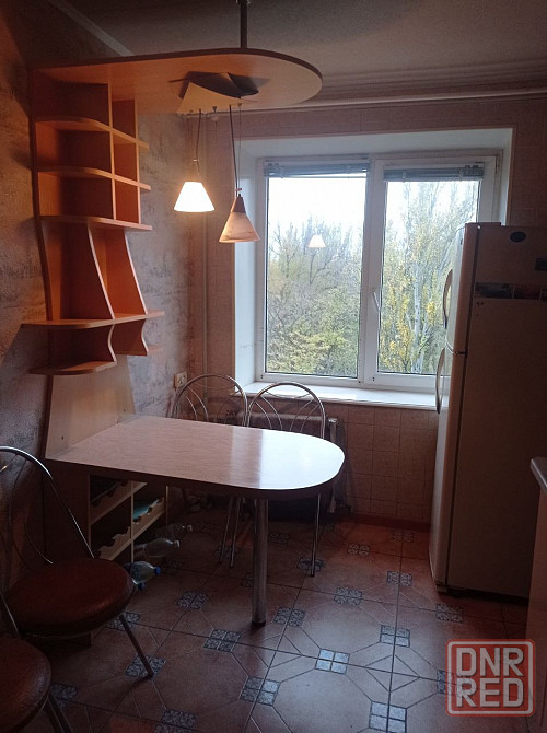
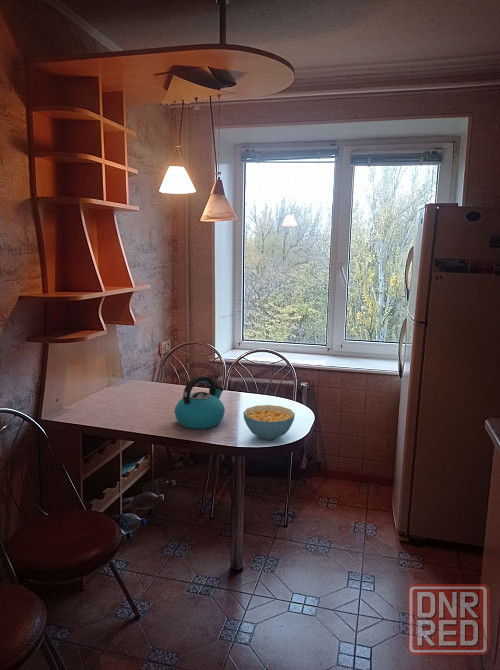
+ kettle (202, 398)
+ cereal bowl (268, 424)
